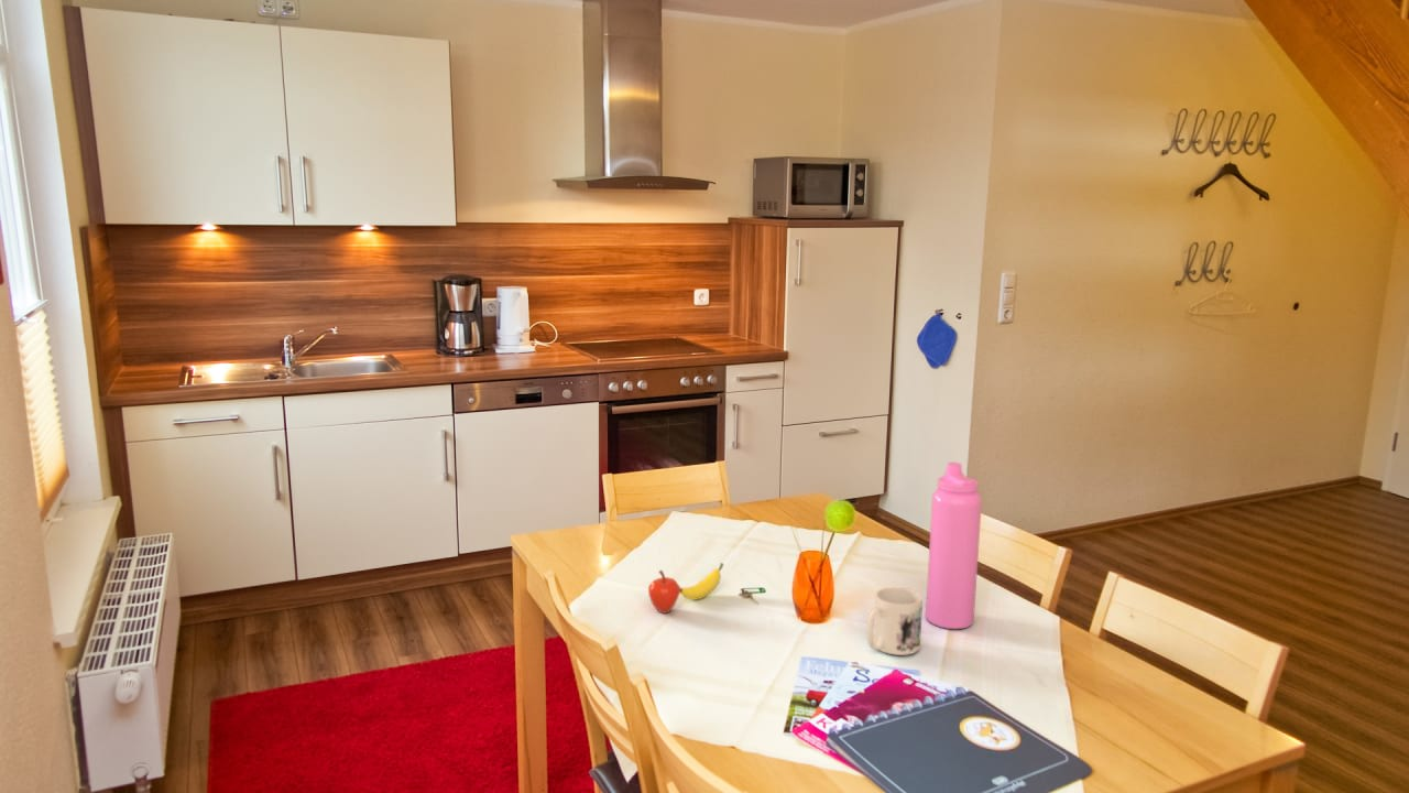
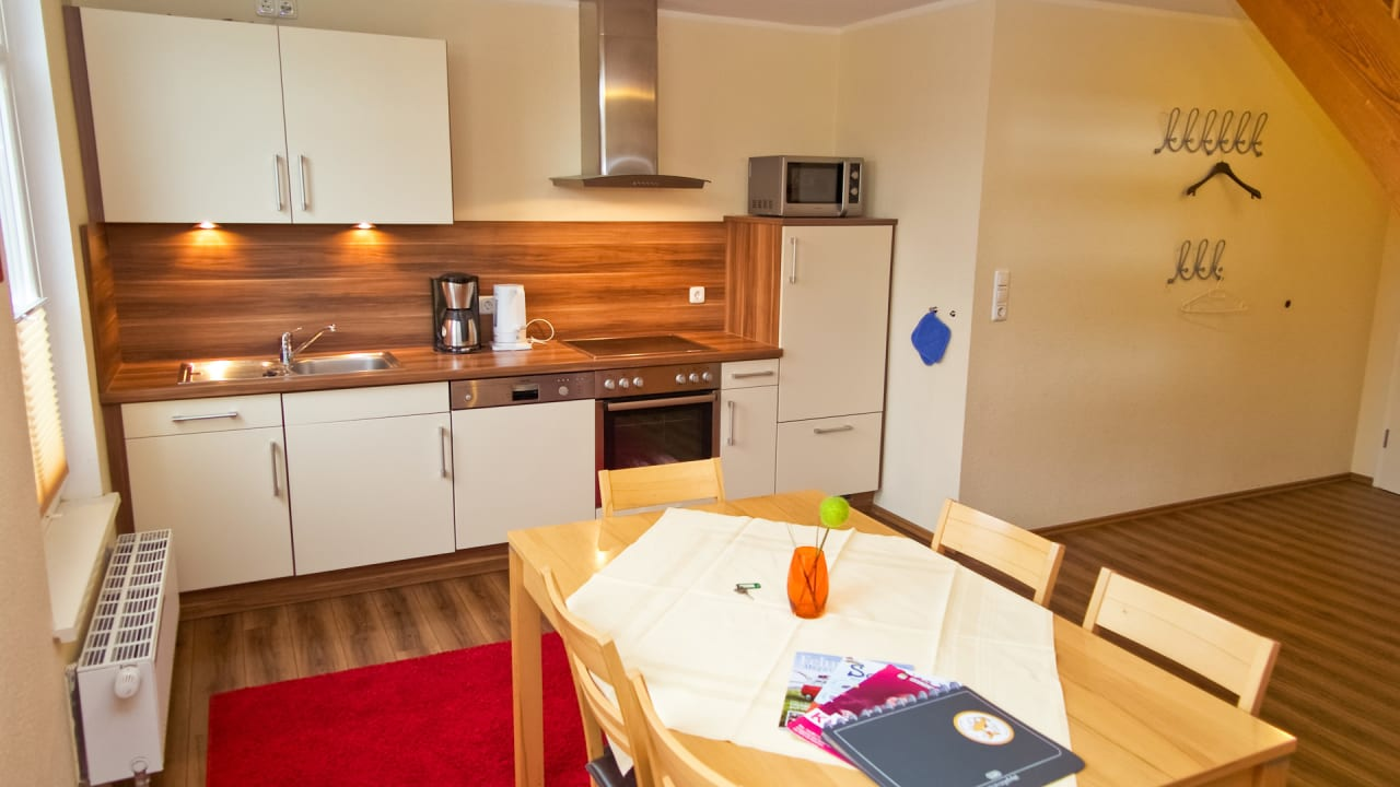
- fruit (691, 586)
- mug (891, 623)
- water bottle (953, 544)
